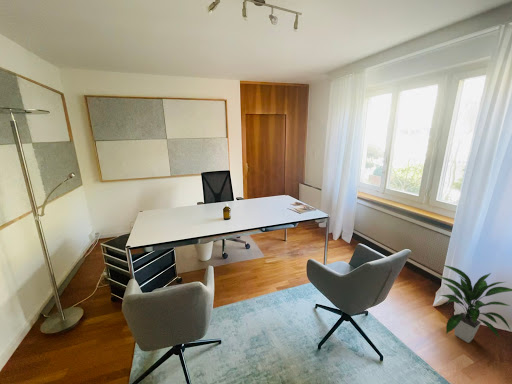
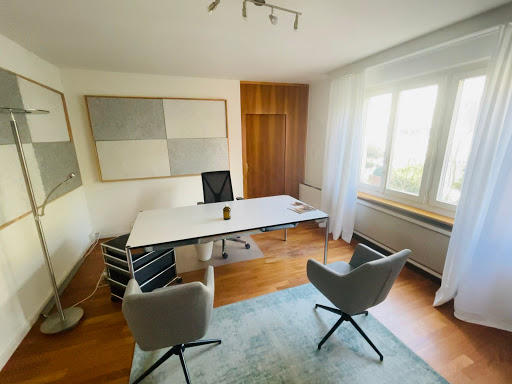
- indoor plant (469, 304)
